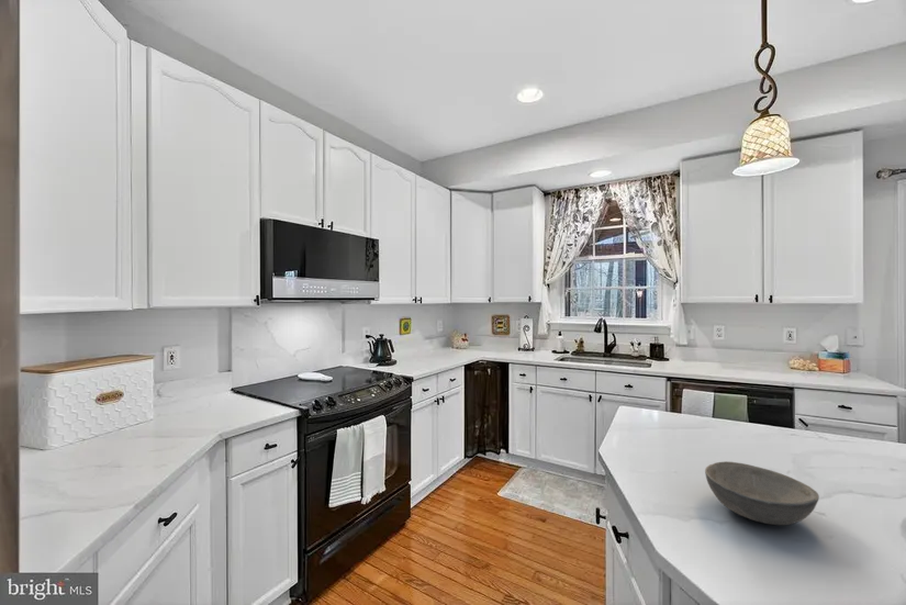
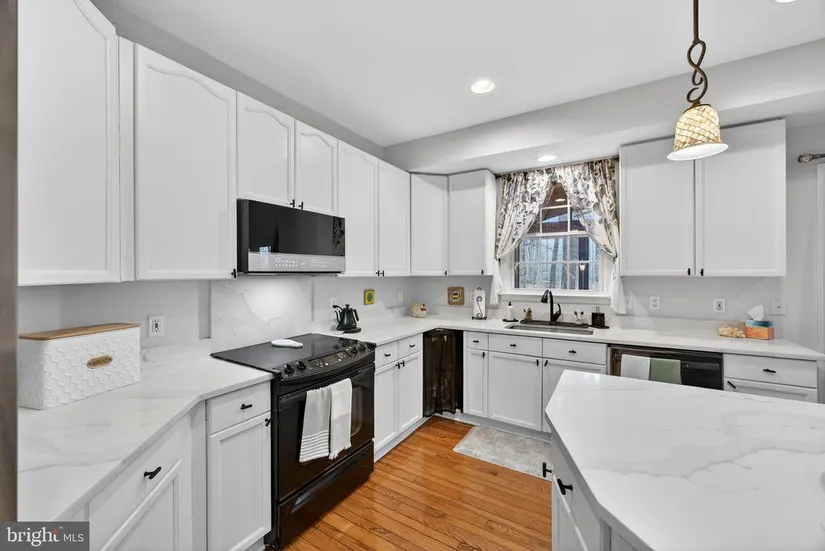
- bowl (758, 496)
